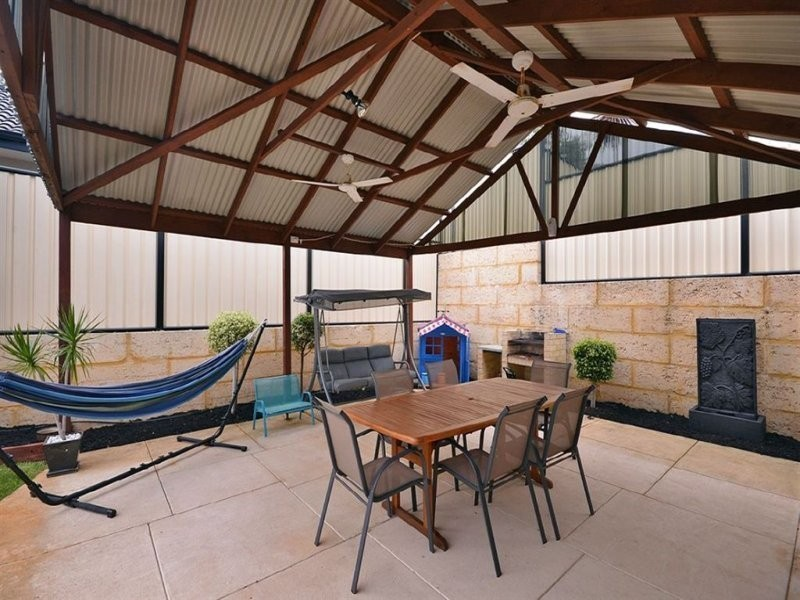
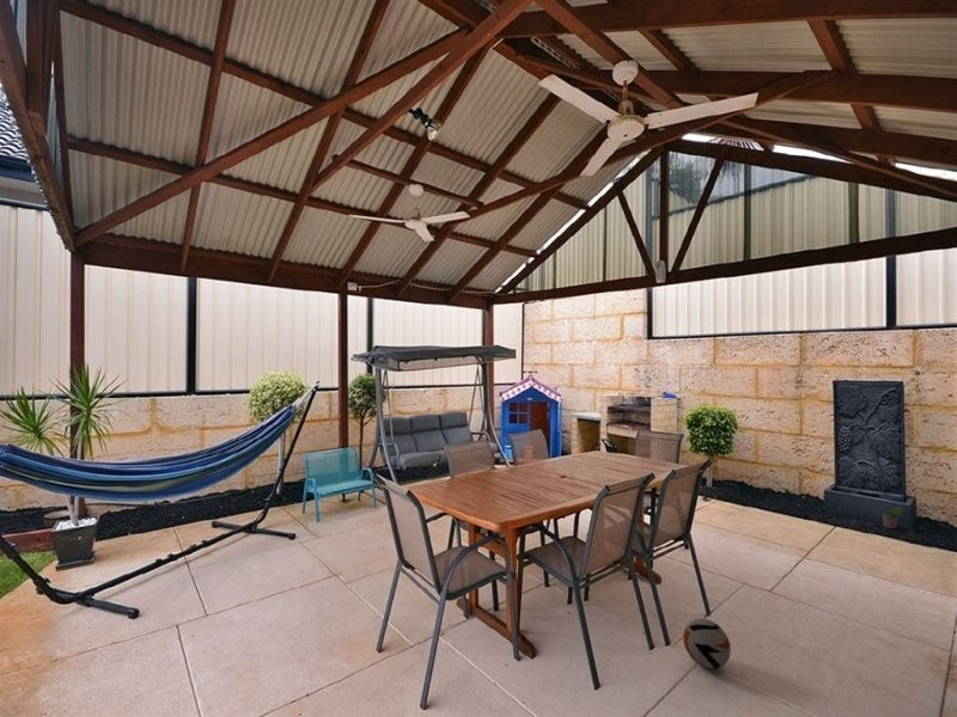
+ potted plant (891, 515)
+ ball (706, 643)
